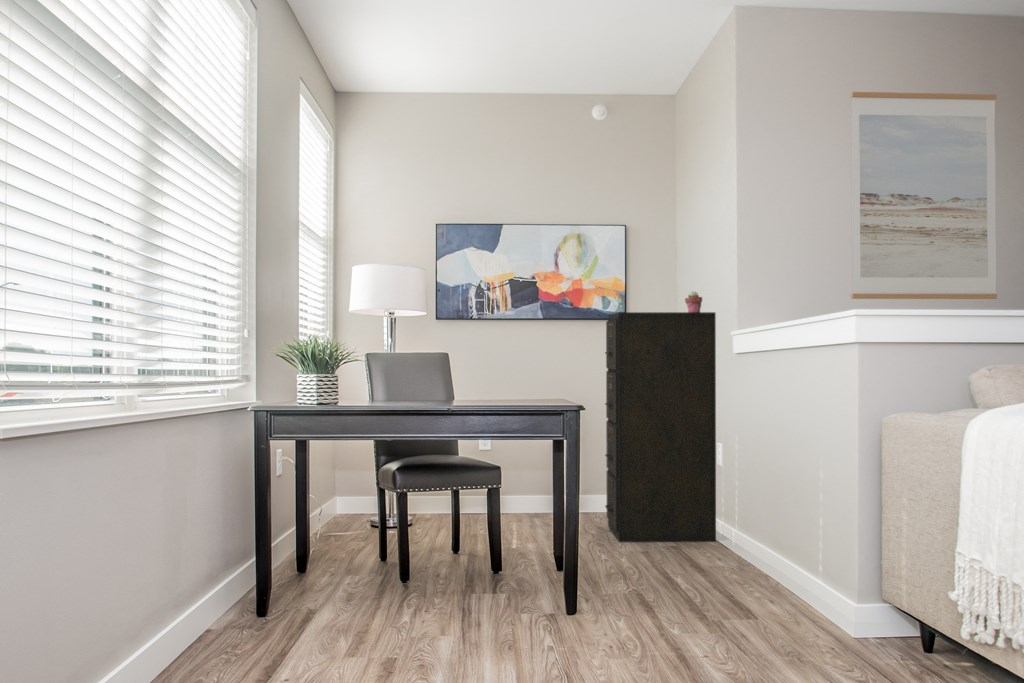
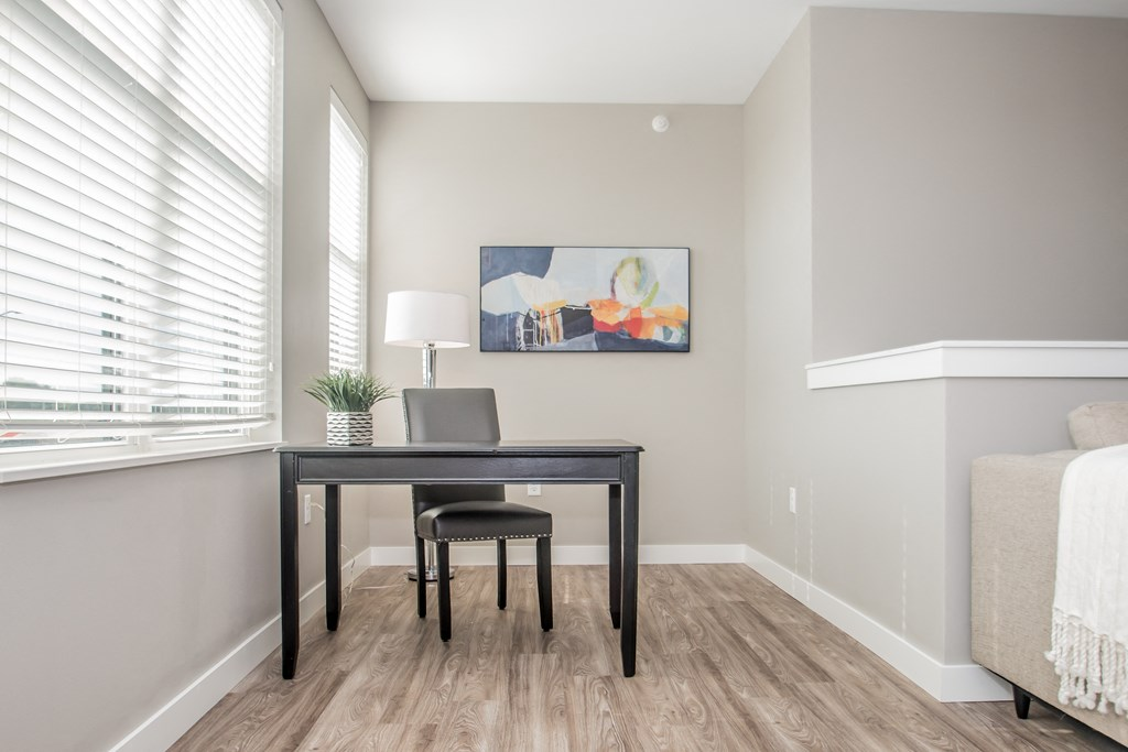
- filing cabinet (656, 424)
- wall art (923, 196)
- potted succulent (693, 301)
